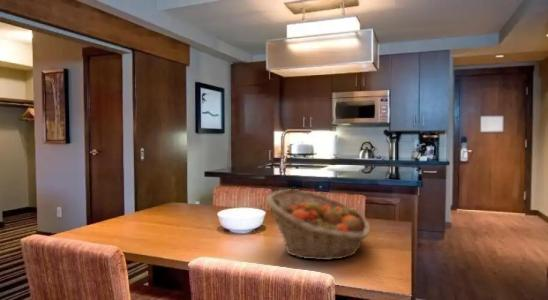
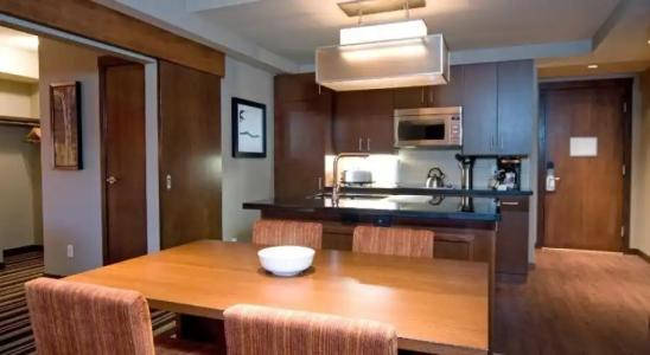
- fruit basket (318, 220)
